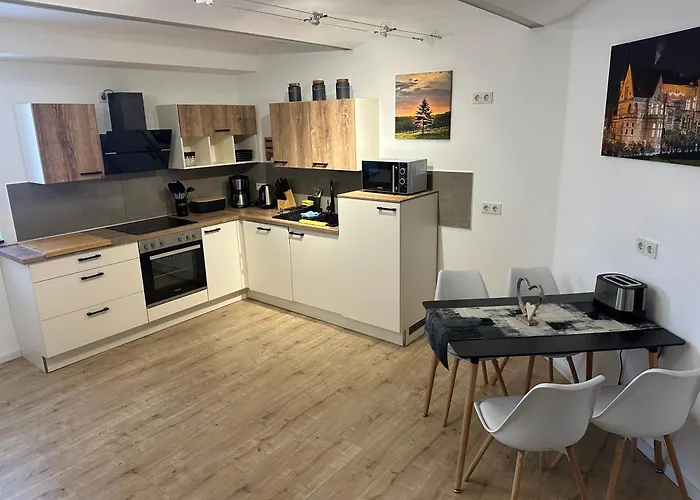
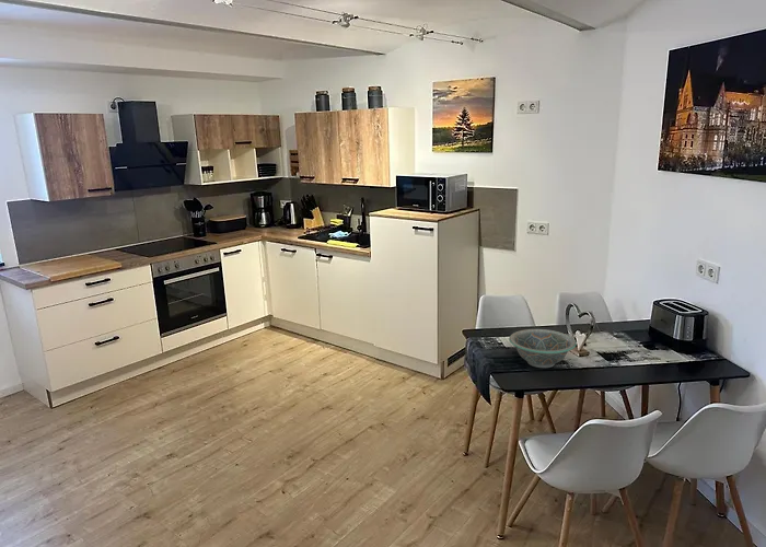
+ decorative bowl (541, 351)
